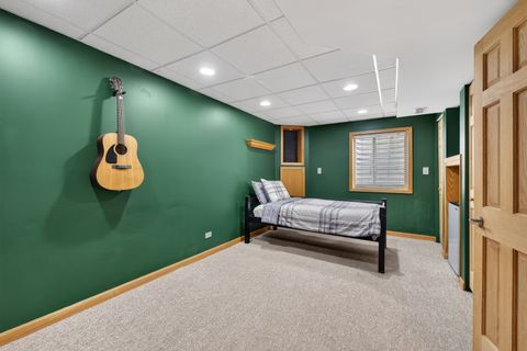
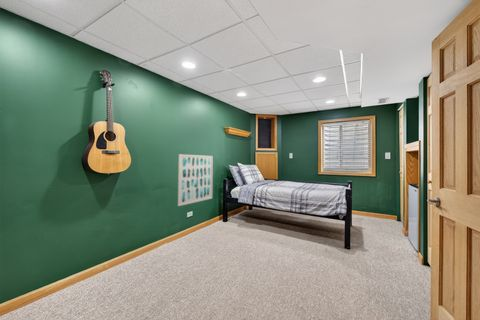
+ wall art (197, 178)
